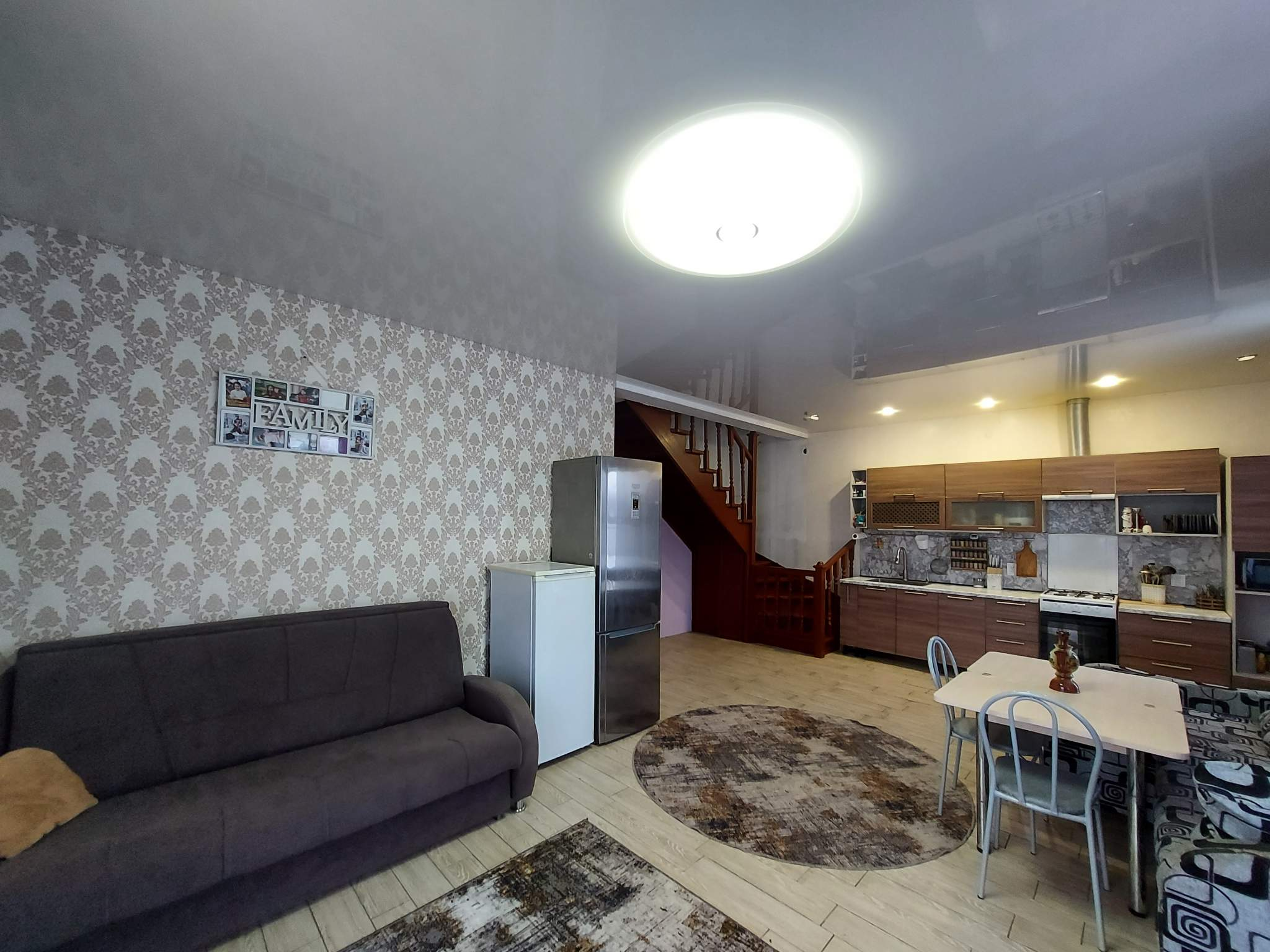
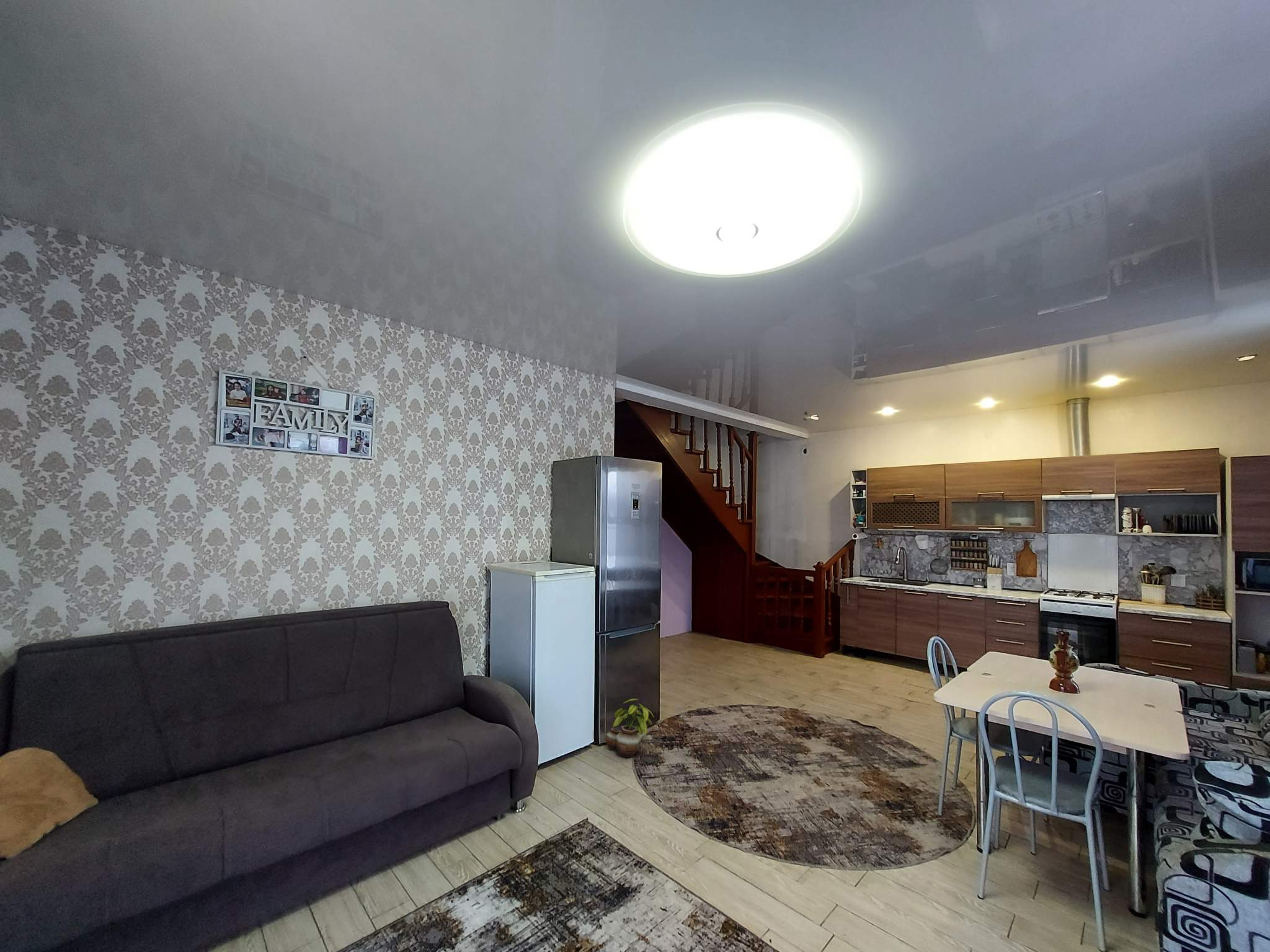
+ potted plant (631, 726)
